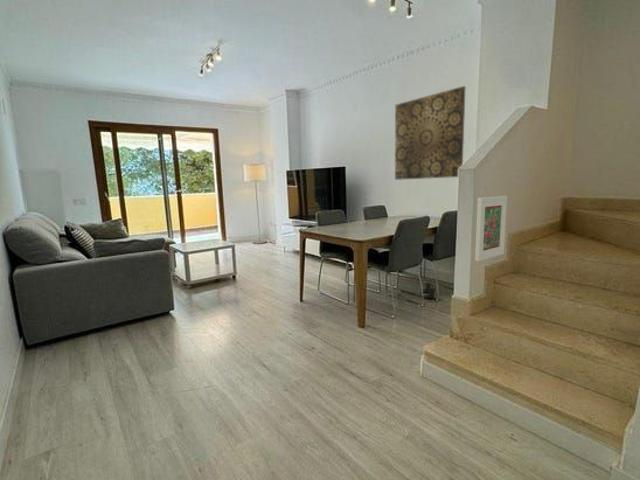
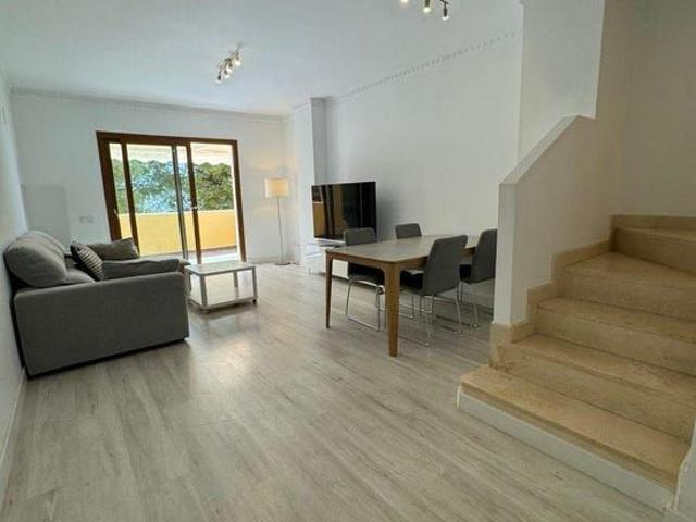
- boots (428, 290)
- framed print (491, 227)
- wall art (426, 138)
